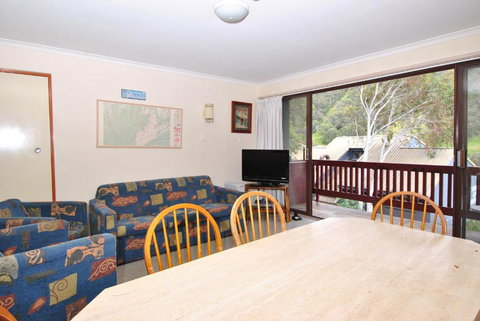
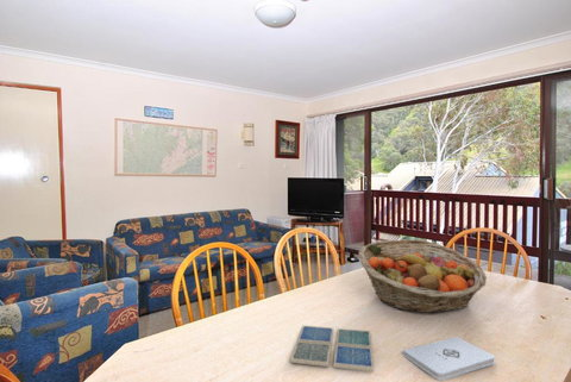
+ notepad (448, 356)
+ drink coaster (335, 345)
+ fruit basket (419, 271)
